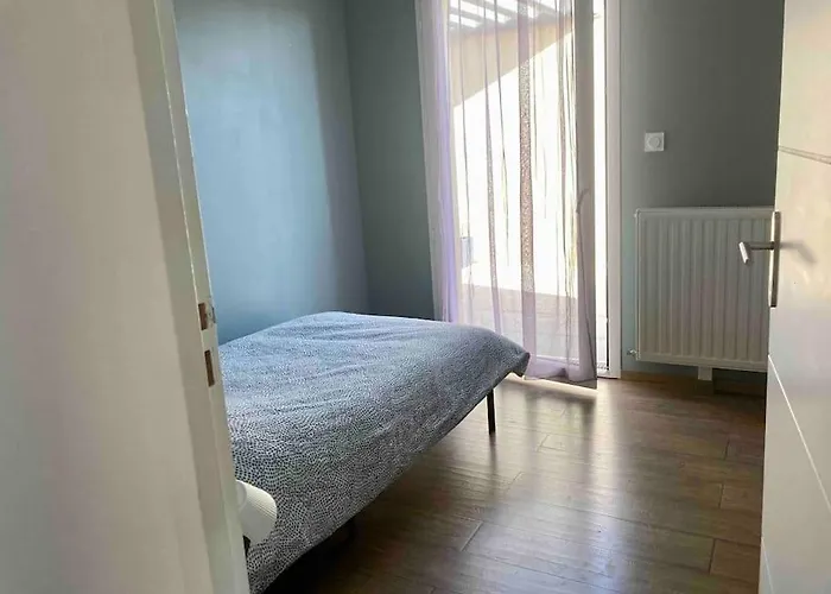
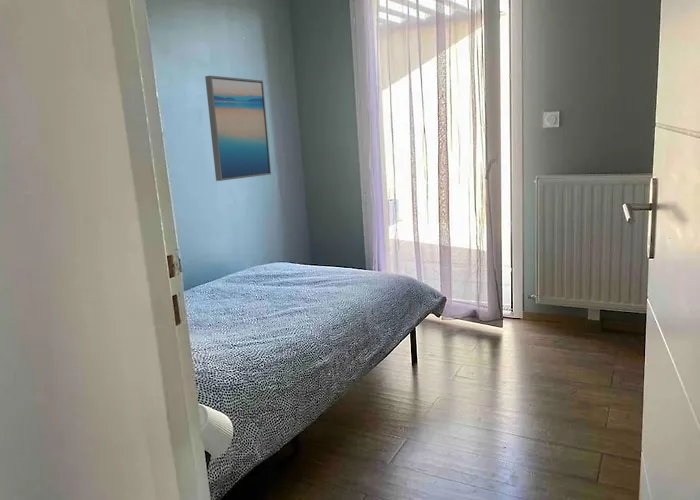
+ wall art (240, 128)
